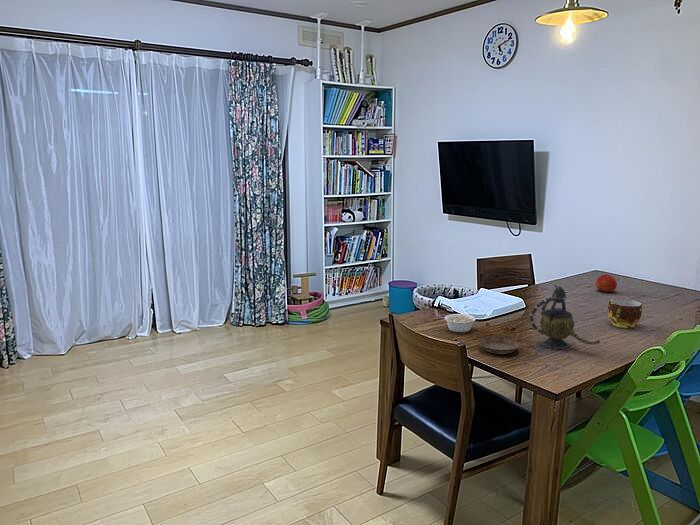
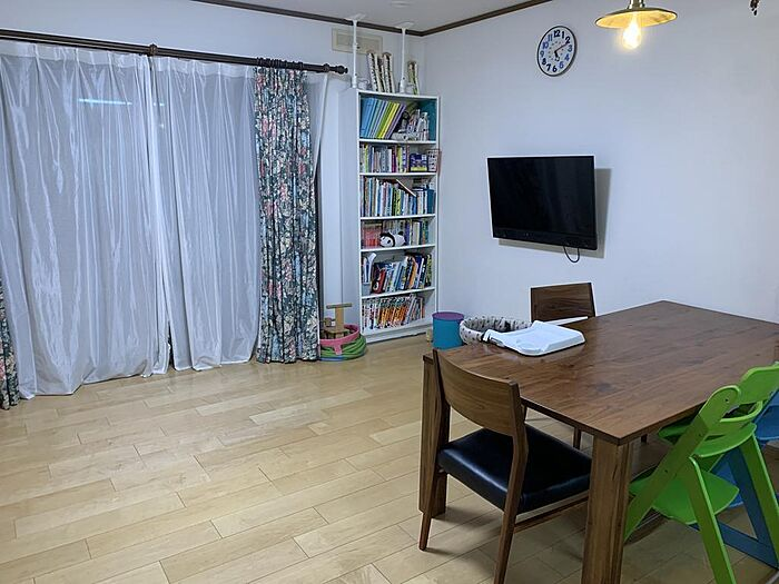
- fruit (606, 283)
- teapot (566, 317)
- saucer (498, 346)
- cup (624, 314)
- legume (460, 322)
